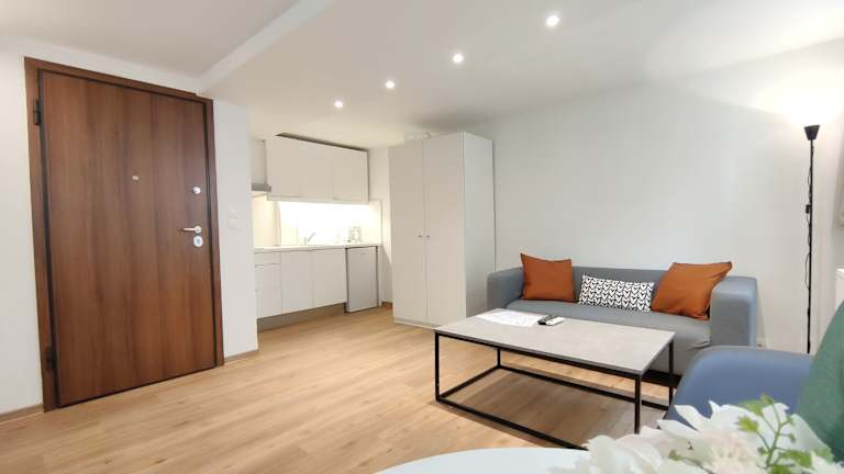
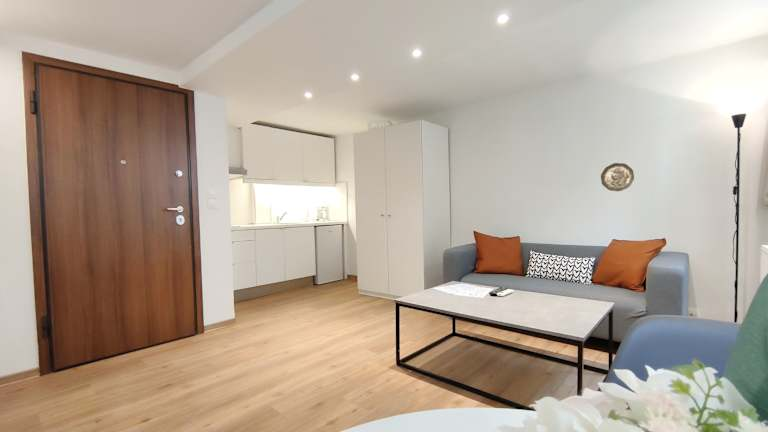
+ decorative plate (617, 177)
